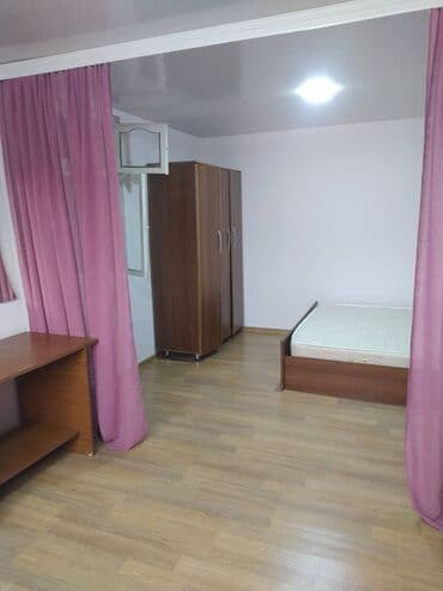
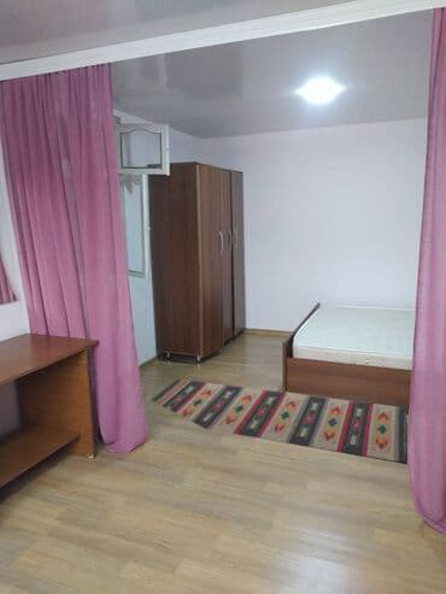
+ rug (305, 417)
